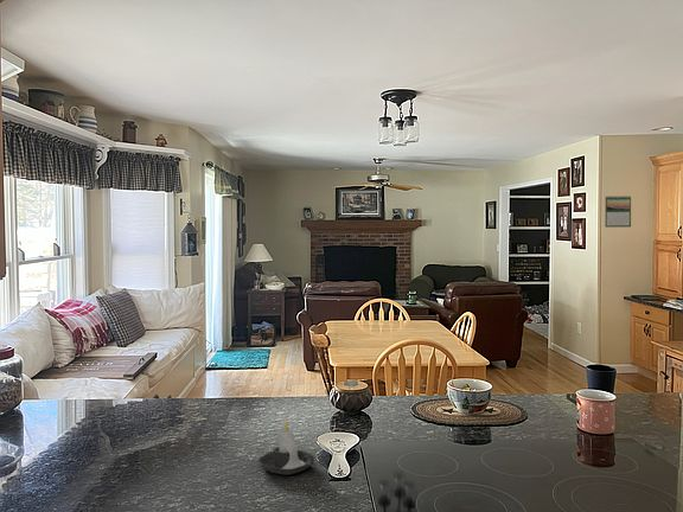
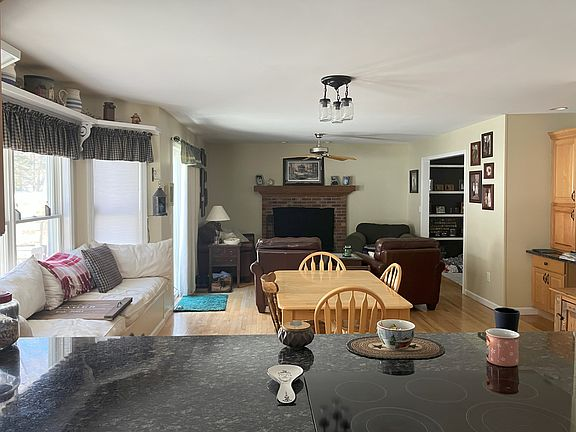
- candle (289, 443)
- calendar (618, 211)
